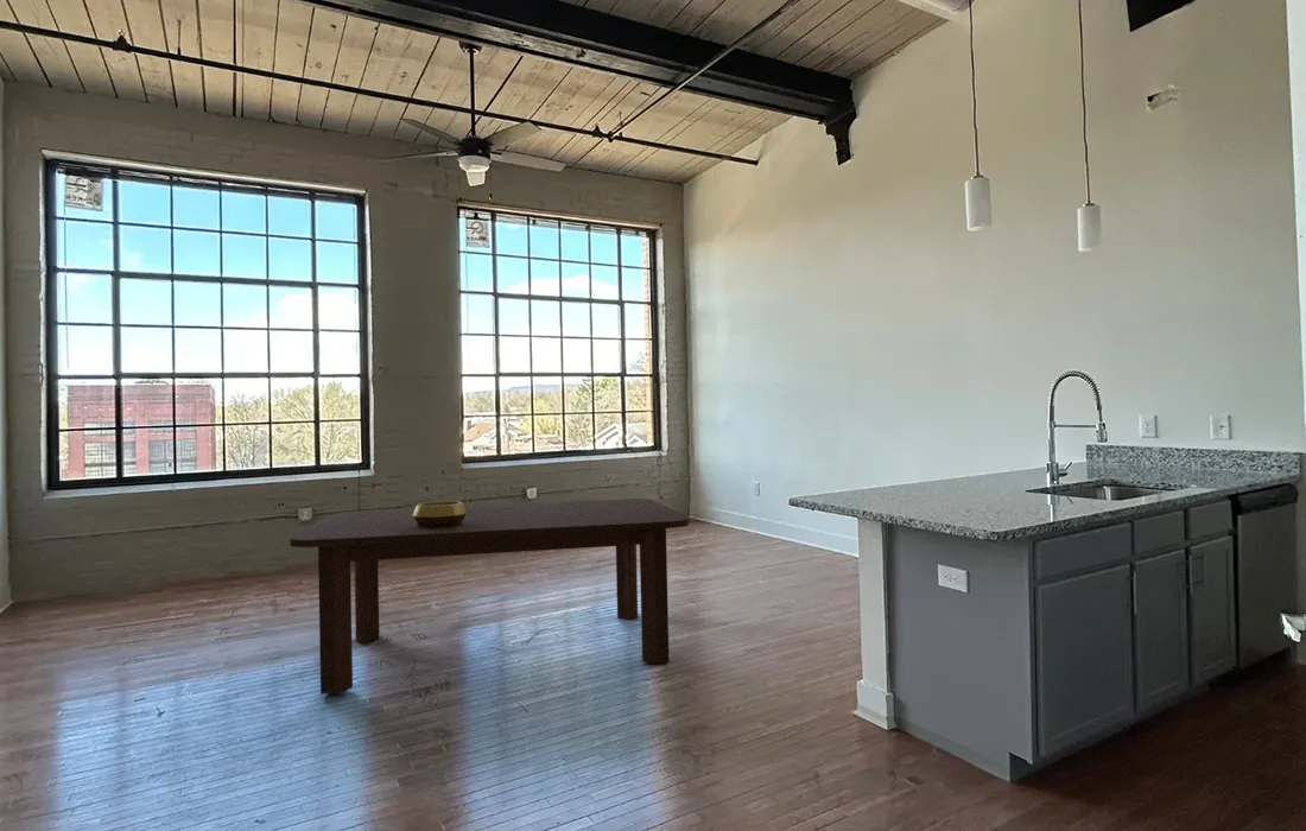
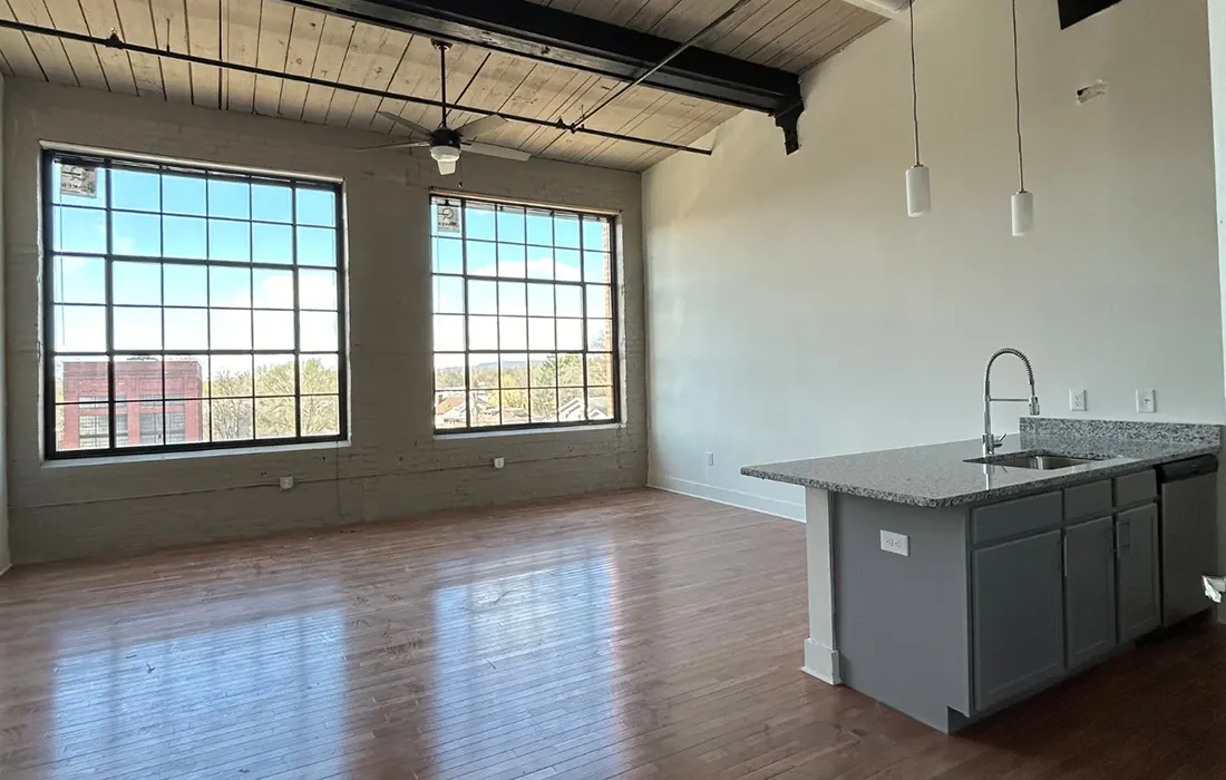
- decorative bowl (439, 513)
- dining table (501, 552)
